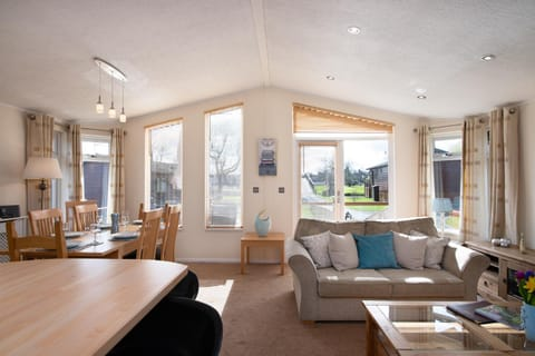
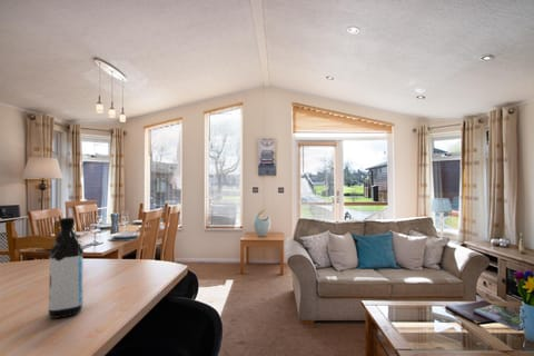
+ water bottle (66, 265)
